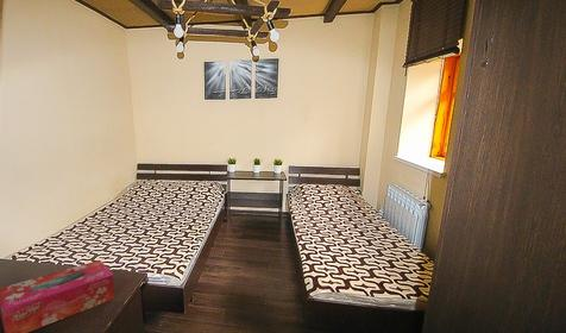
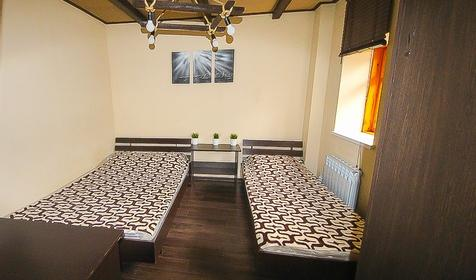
- tissue box (59, 294)
